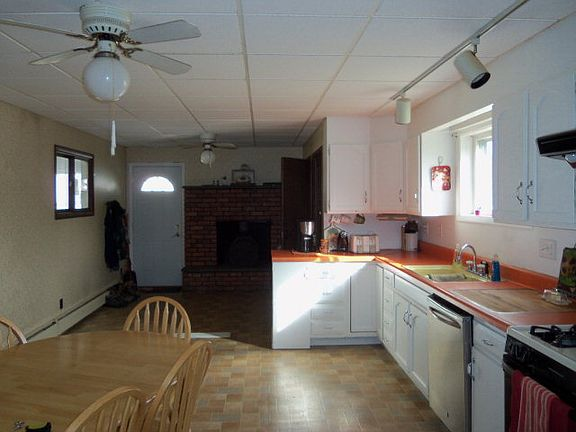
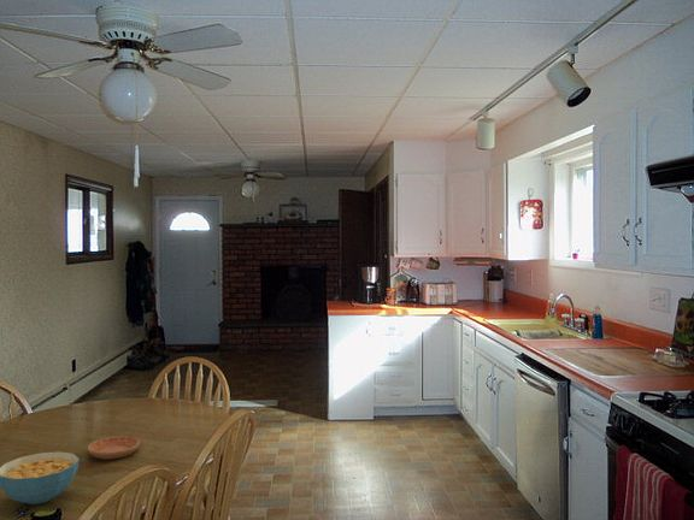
+ saucer (113, 448)
+ cereal bowl (39, 481)
